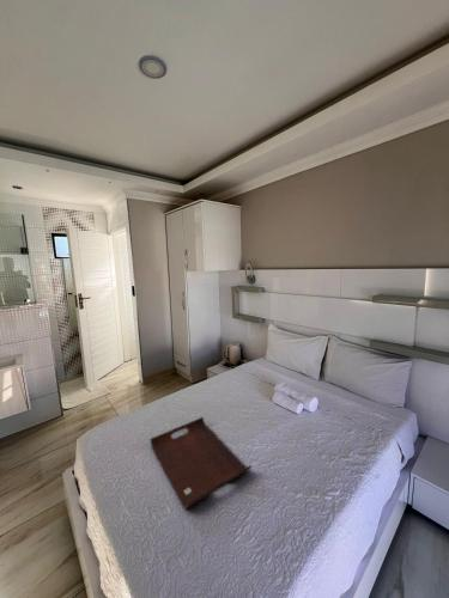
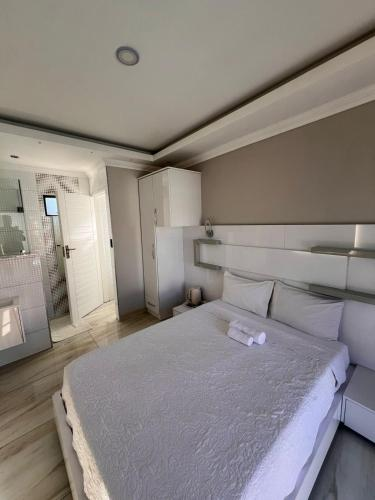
- serving tray (196, 454)
